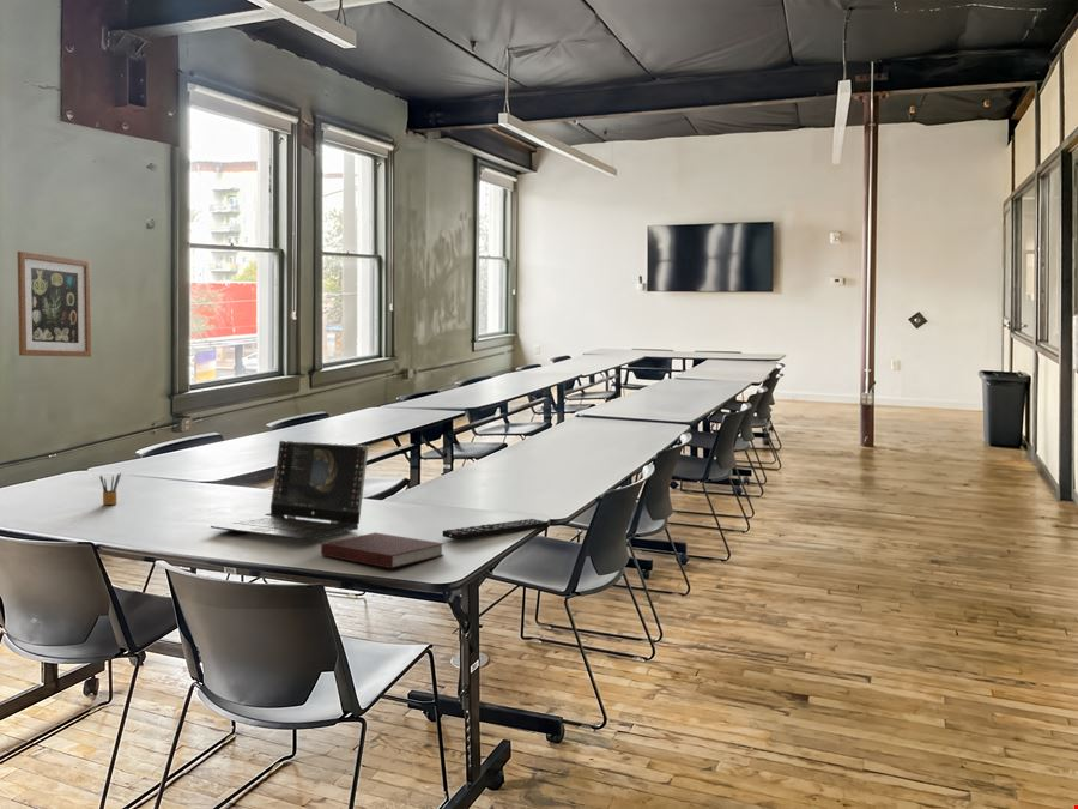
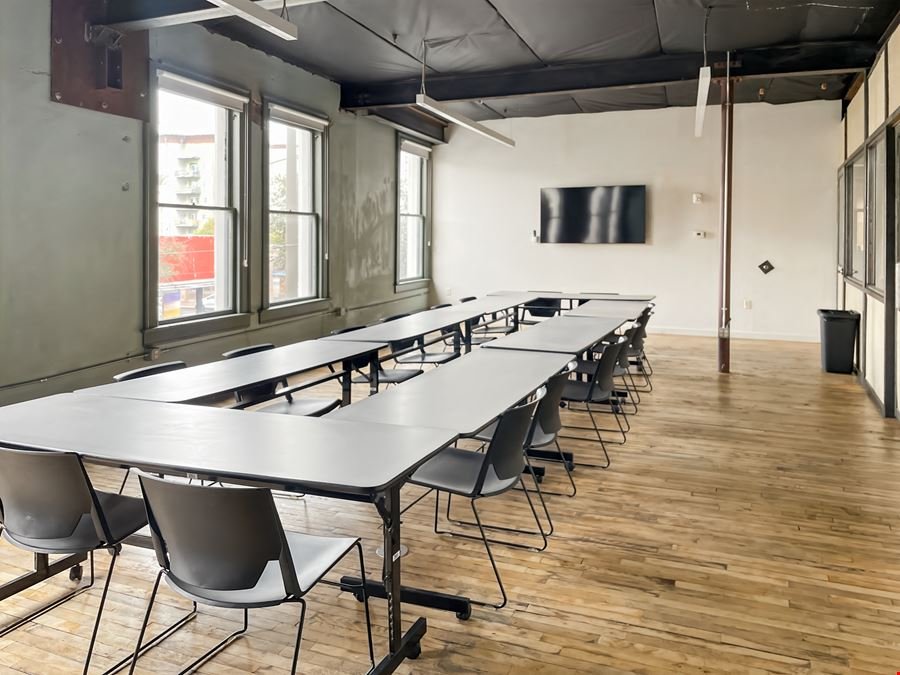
- wall art (55, 306)
- pencil box (109, 490)
- notebook (382, 549)
- remote control (496, 527)
- laptop (290, 488)
